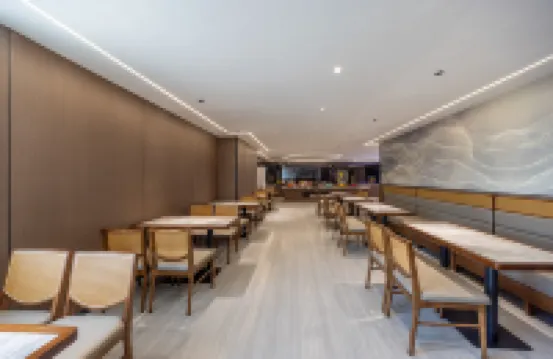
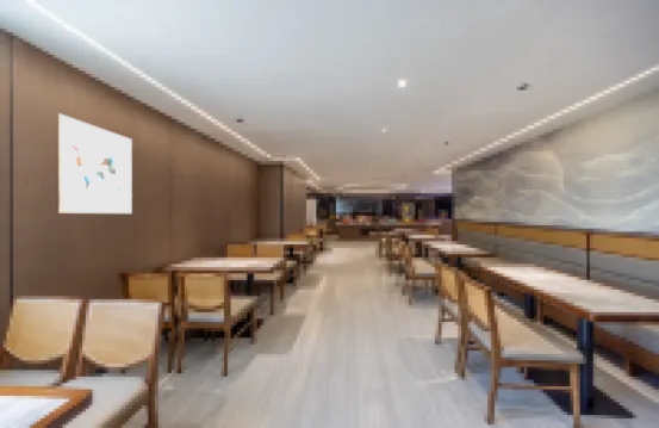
+ wall art (99, 170)
